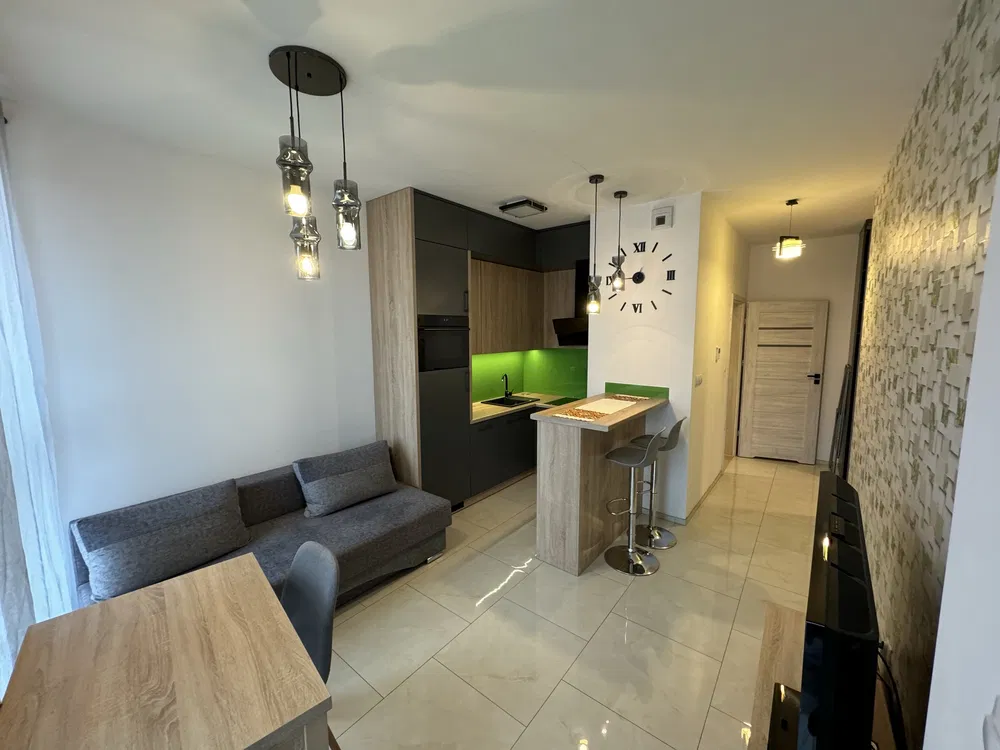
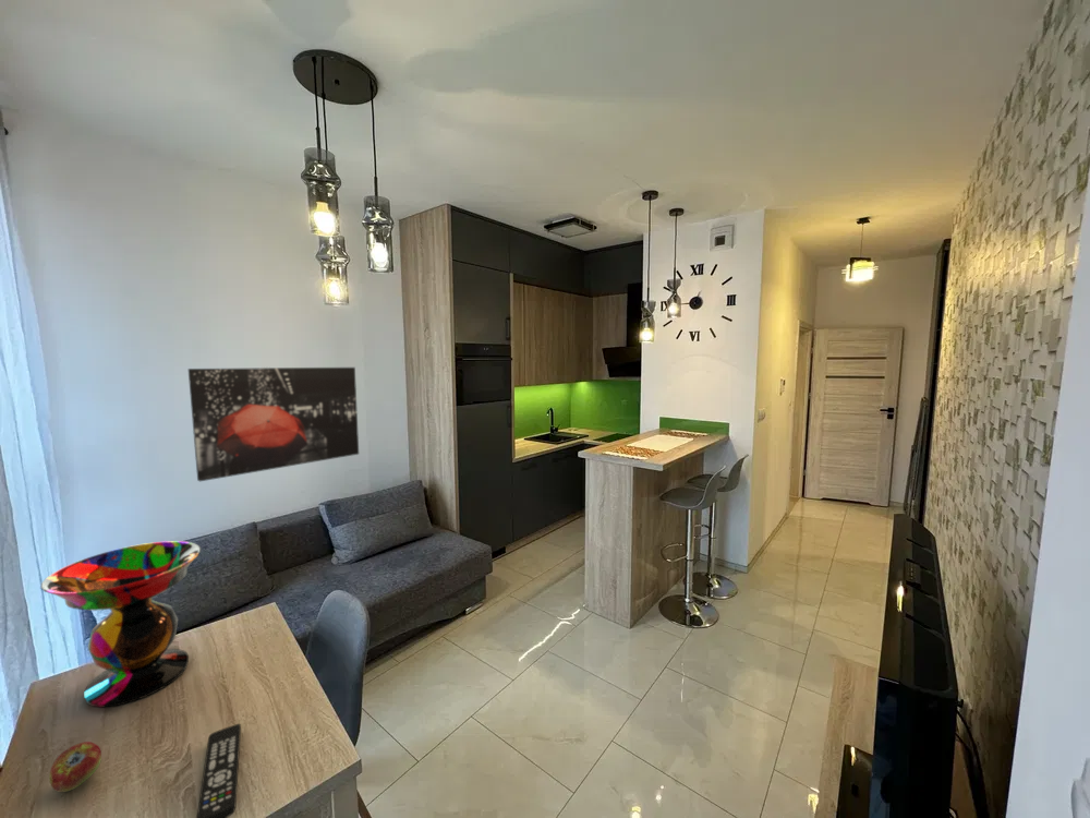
+ wall art (284, 417)
+ decorative bowl (133, 621)
+ remote control (221, 770)
+ fruit (75, 766)
